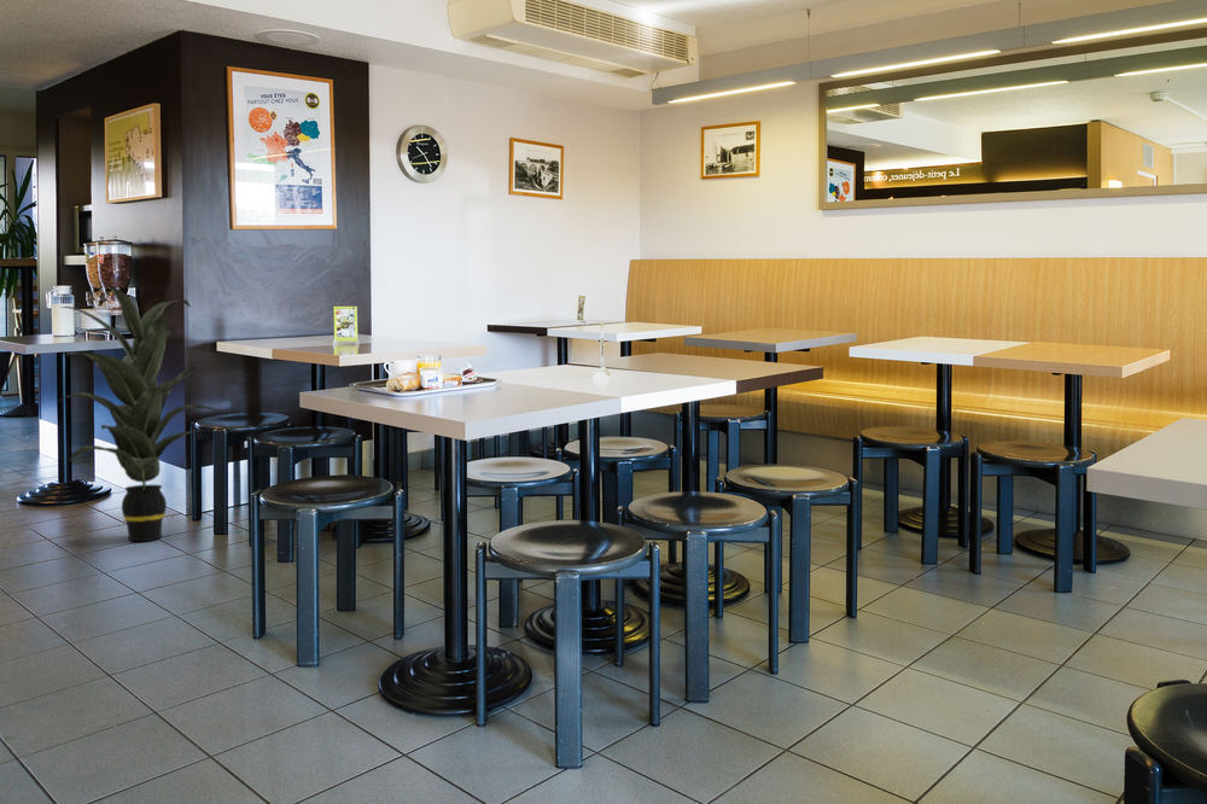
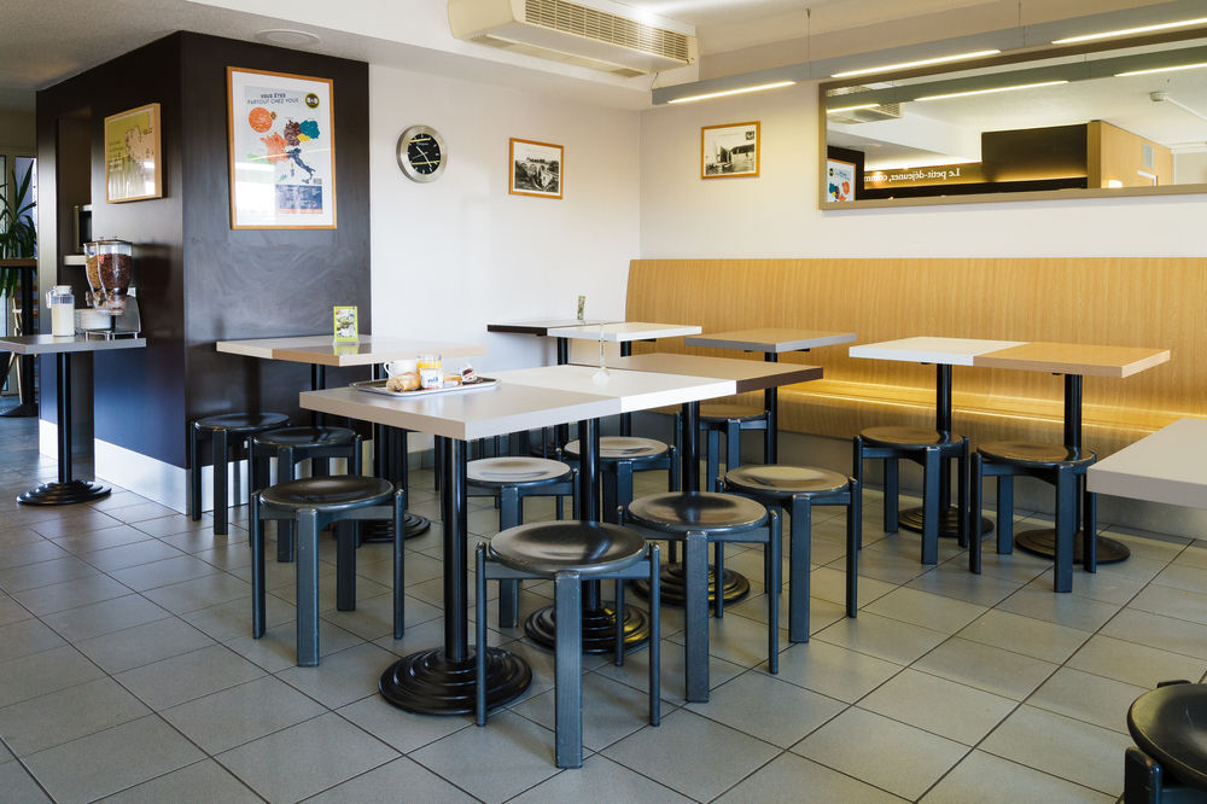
- indoor plant (129, 412)
